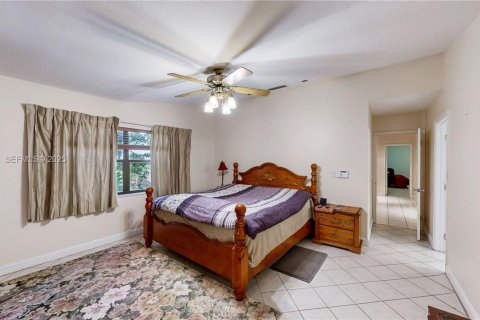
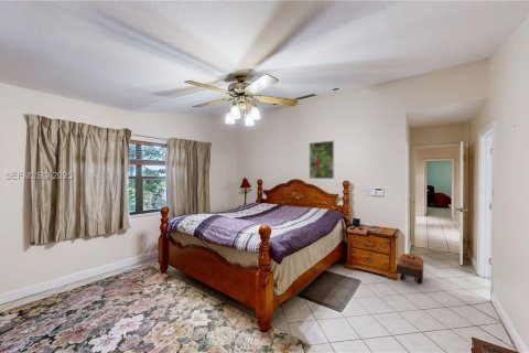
+ backpack (410, 268)
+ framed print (321, 160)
